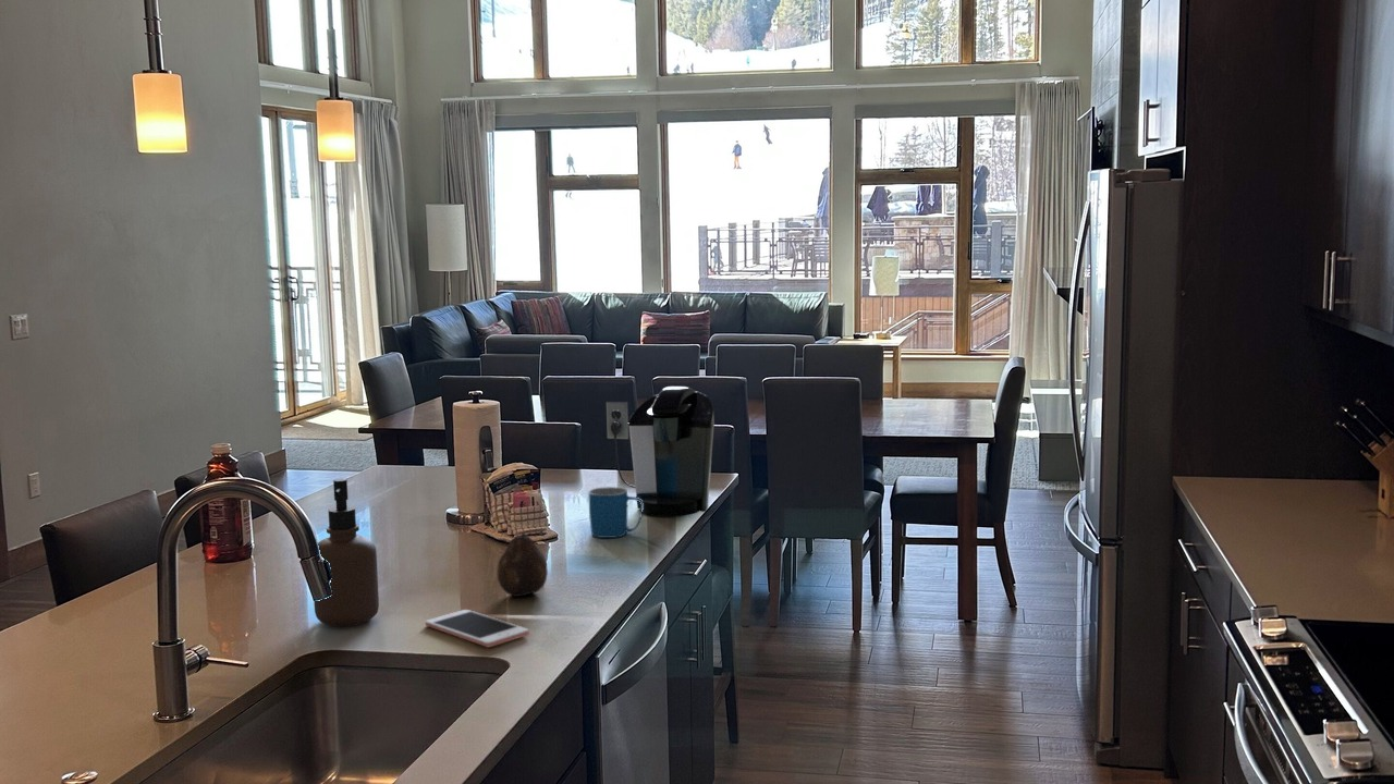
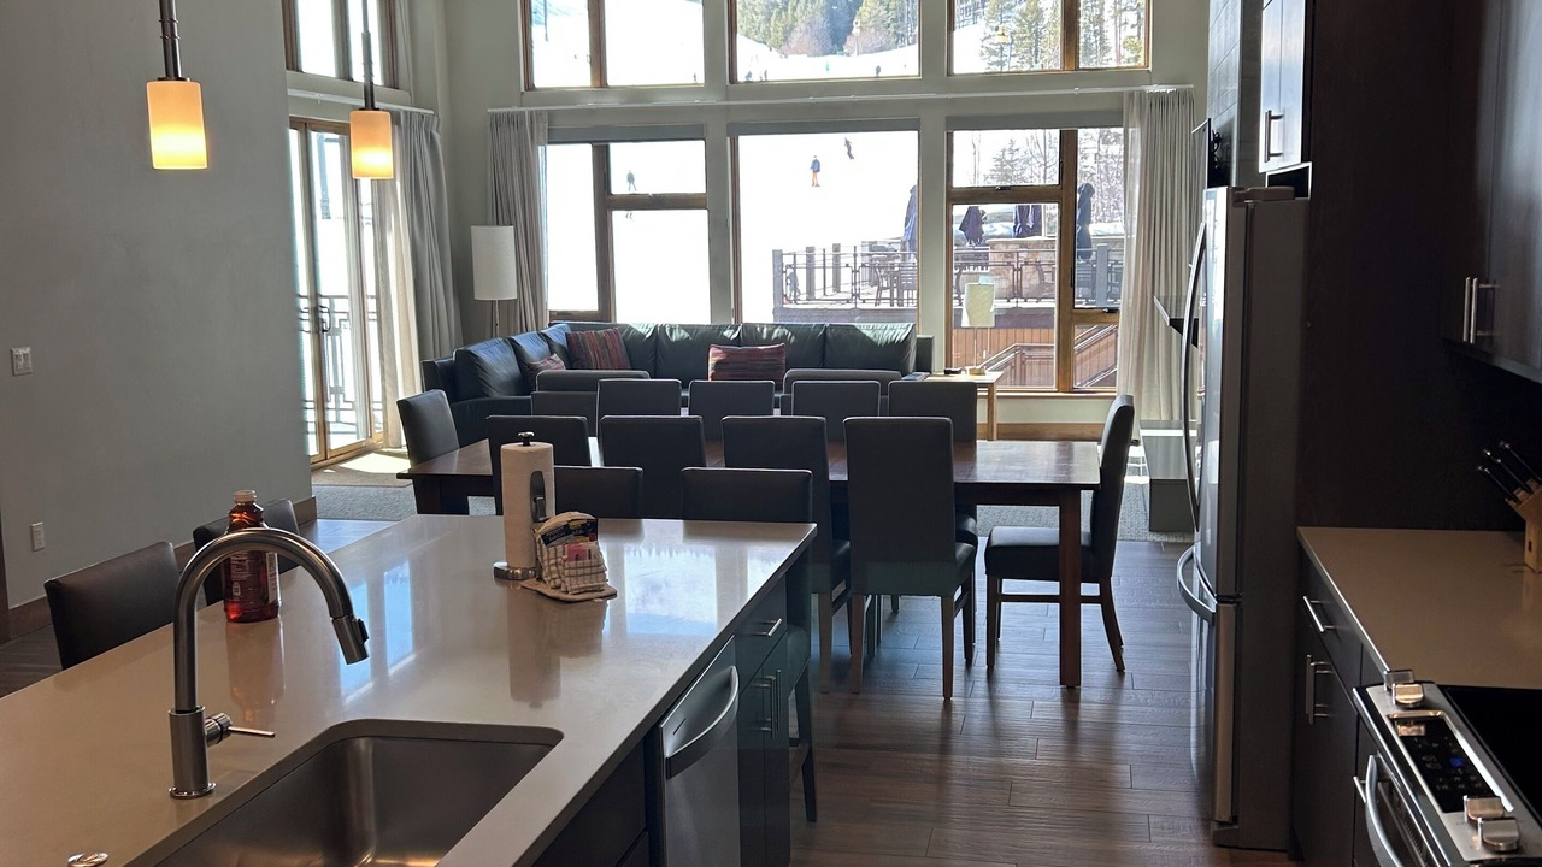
- mug (615, 512)
- coffee maker (652, 446)
- fruit (522, 563)
- soap dispenser (343, 550)
- cell phone (476, 627)
